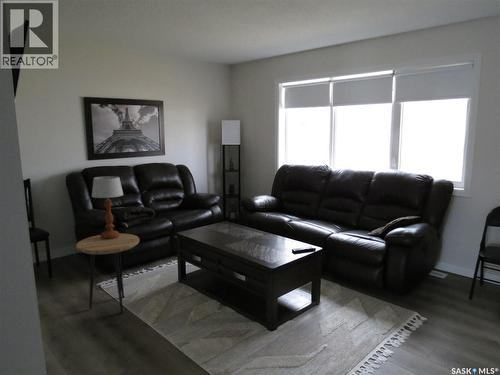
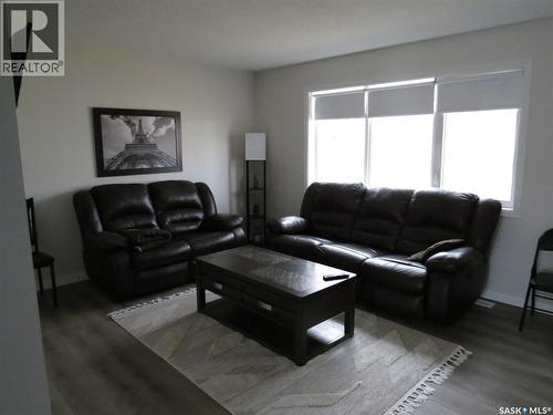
- side table (115, 272)
- table lamp (108, 207)
